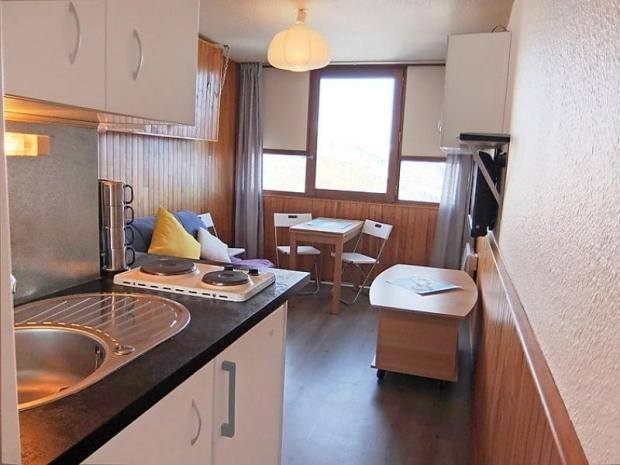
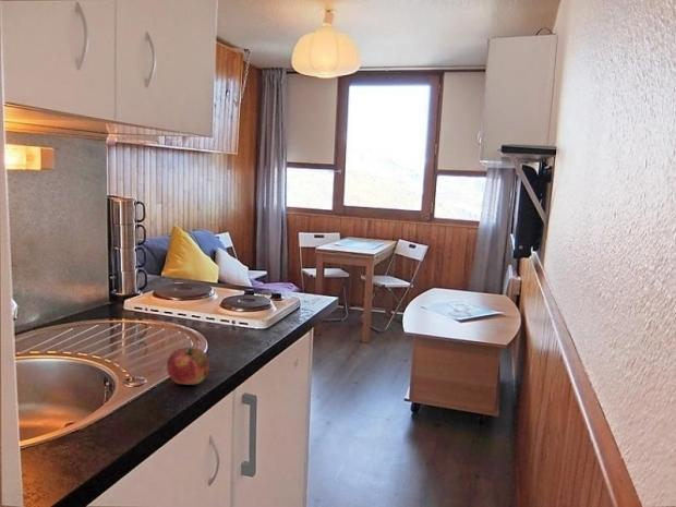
+ fruit (188, 364)
